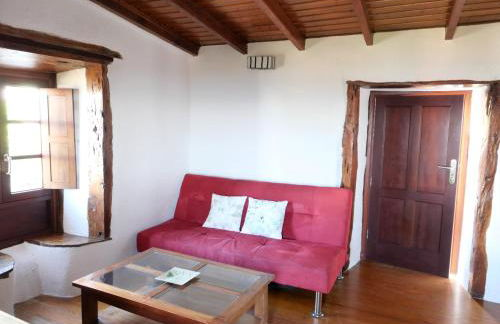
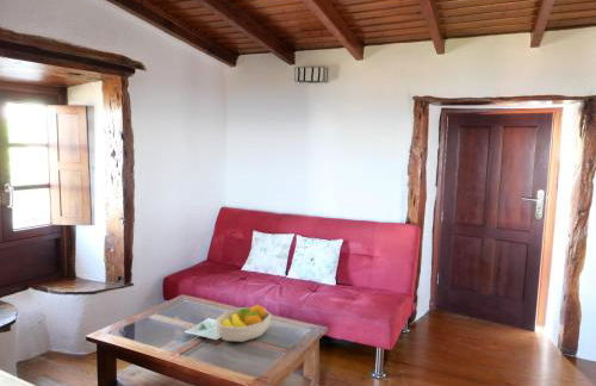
+ fruit bowl (243, 320)
